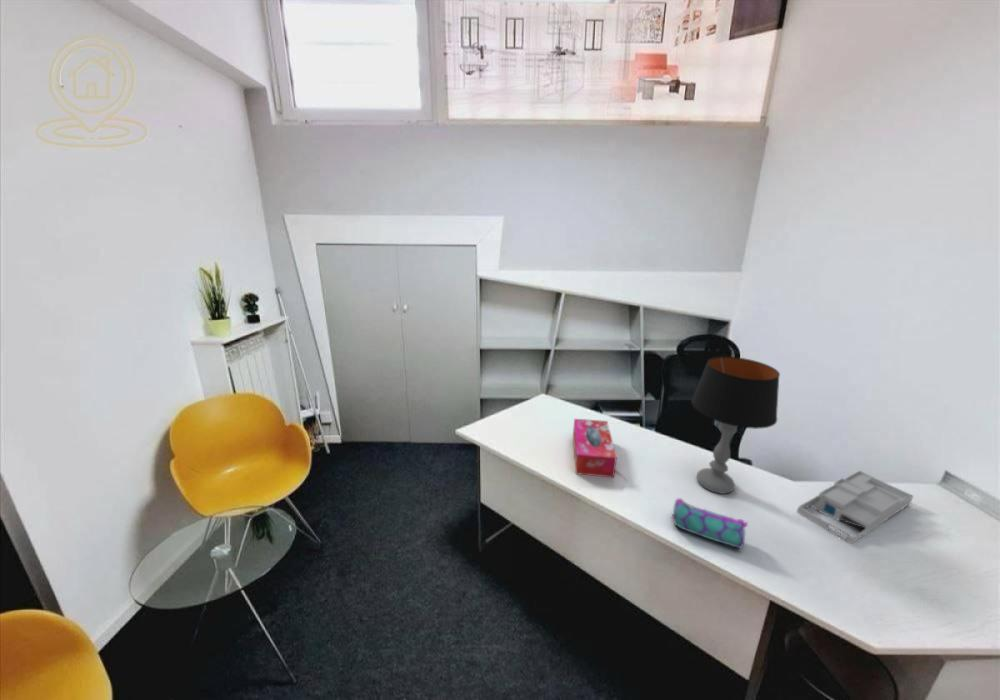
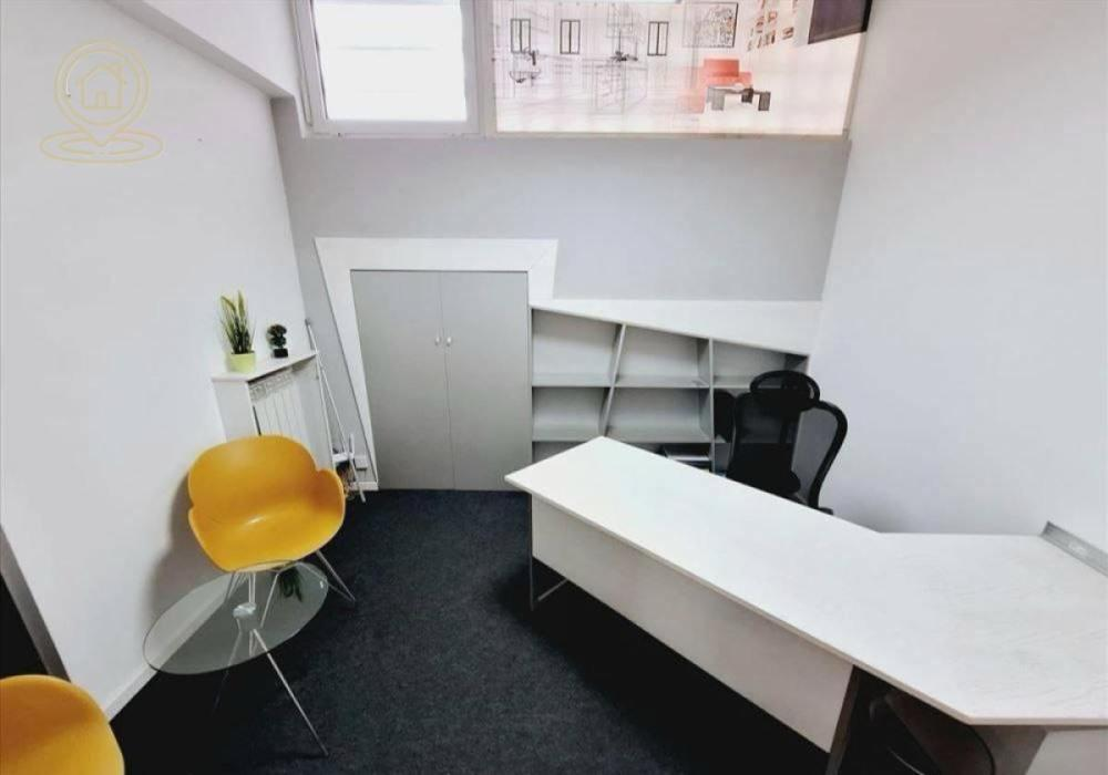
- pencil case (707, 522)
- table lamp (727, 429)
- tissue box (592, 446)
- desk organizer (858, 498)
